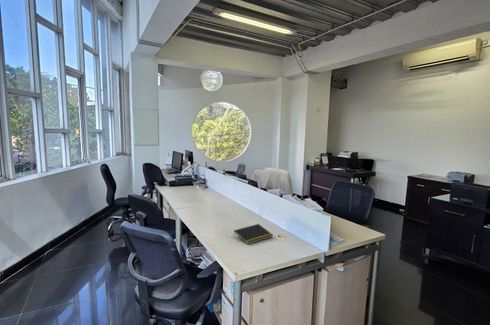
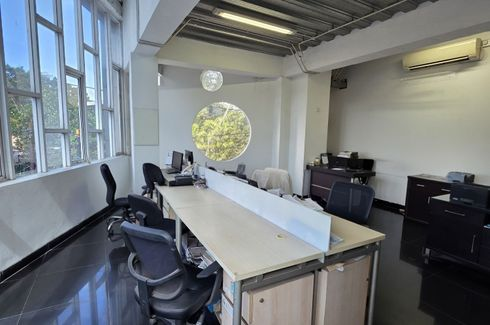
- notepad (253, 233)
